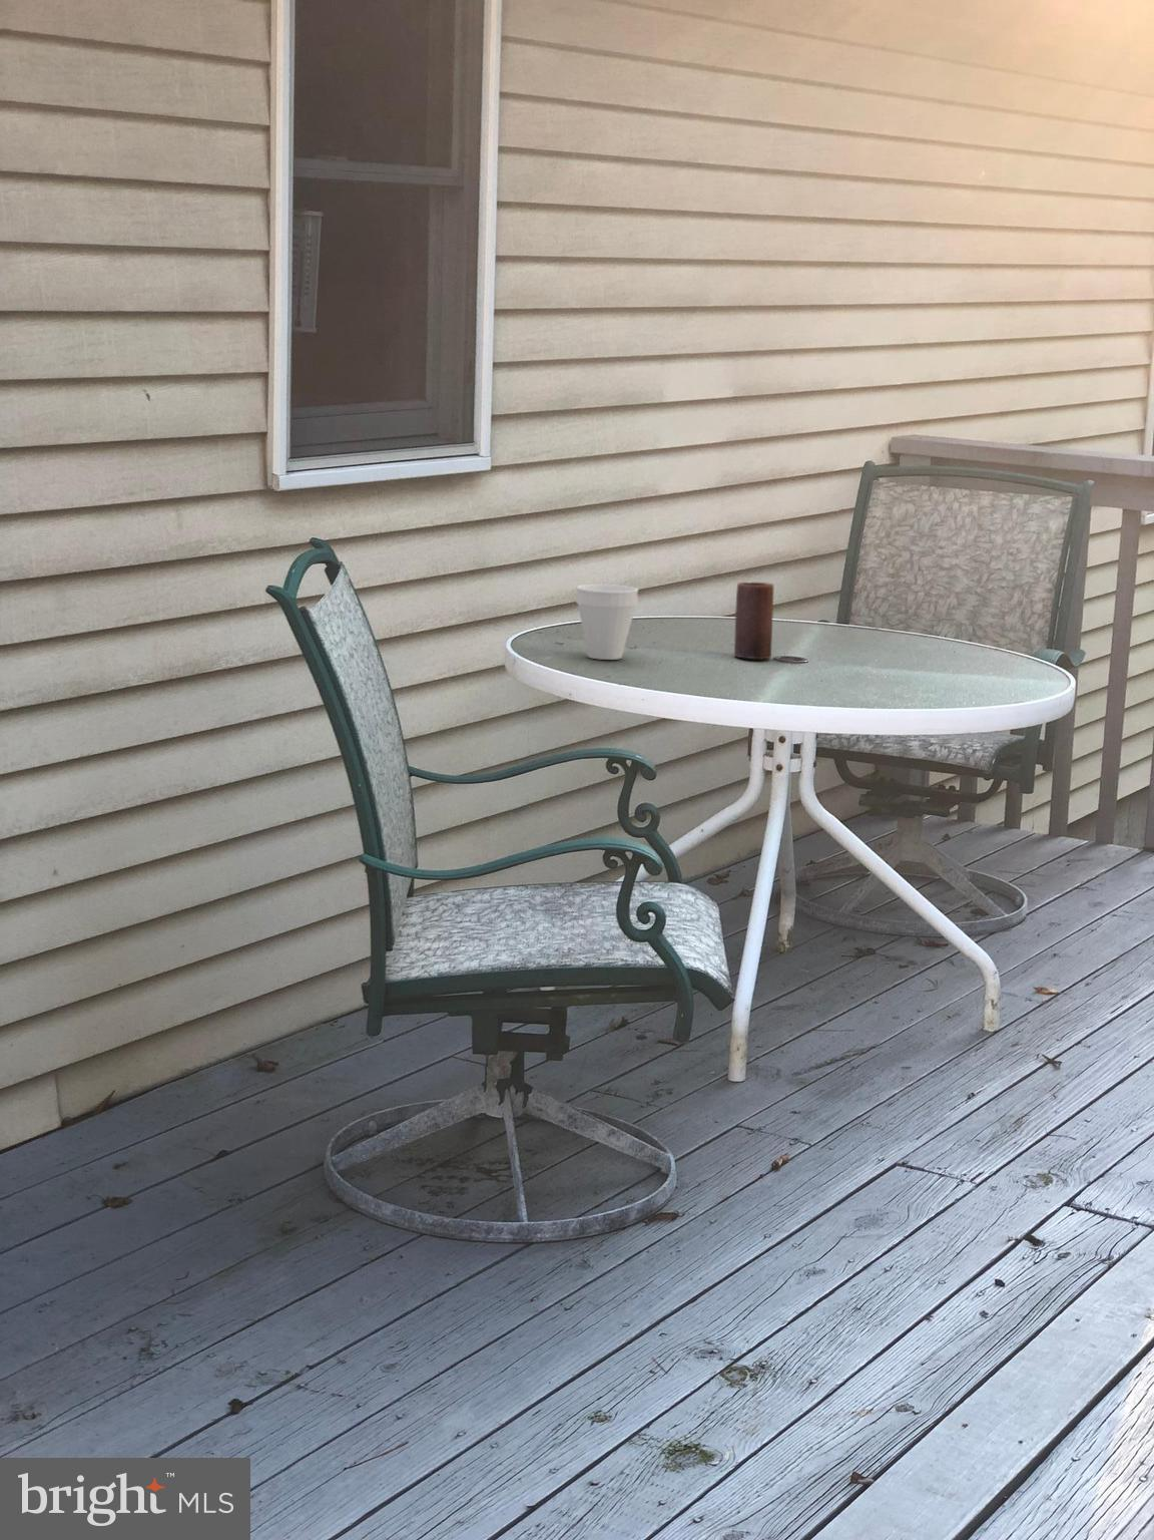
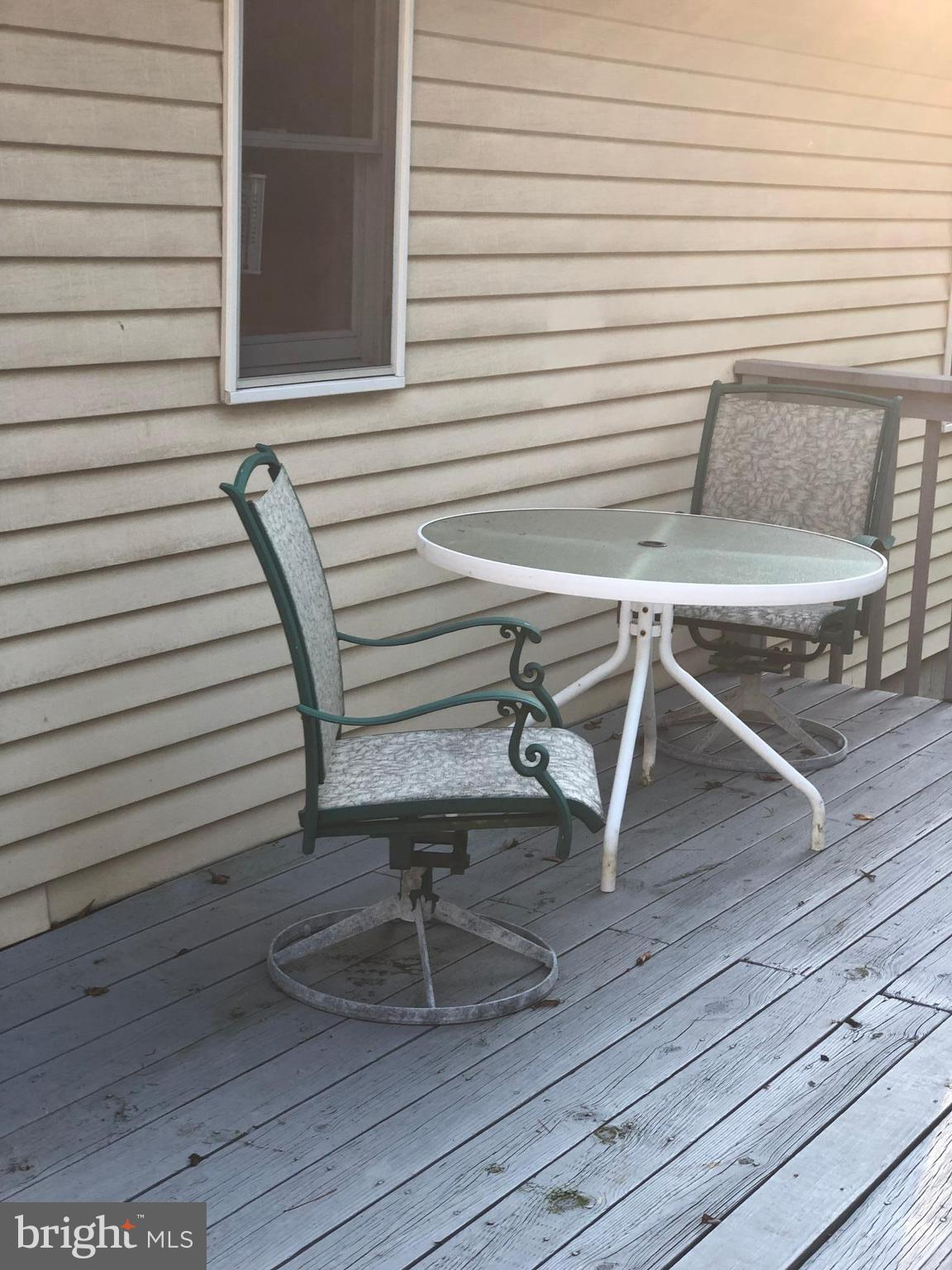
- candle (753, 620)
- cup (605, 622)
